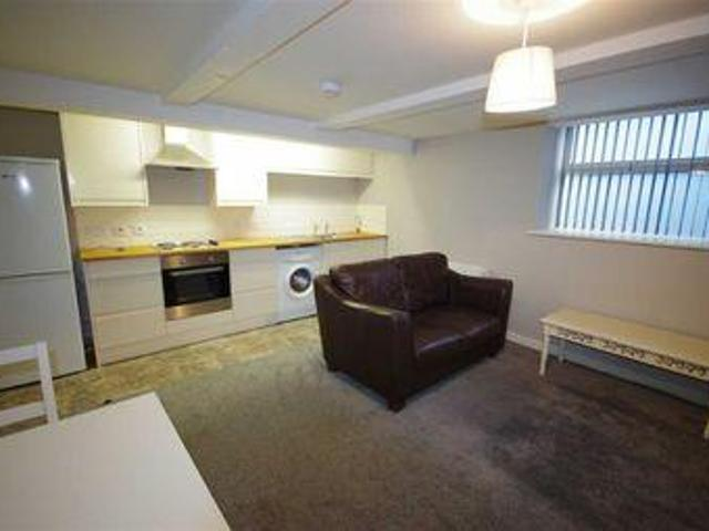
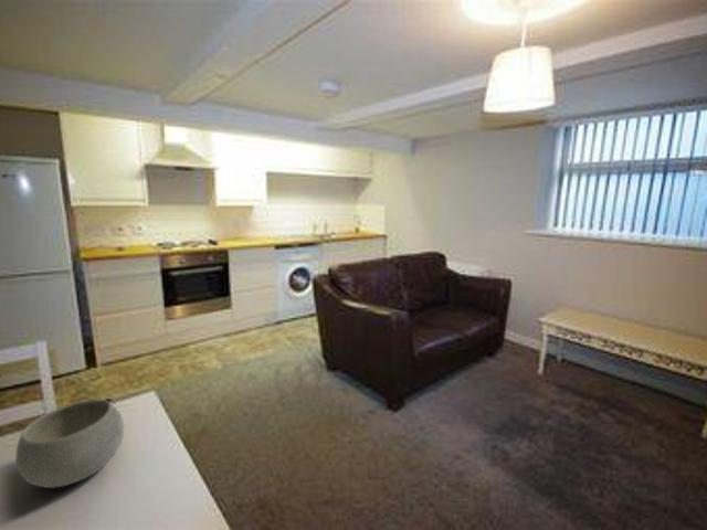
+ bowl (74, 443)
